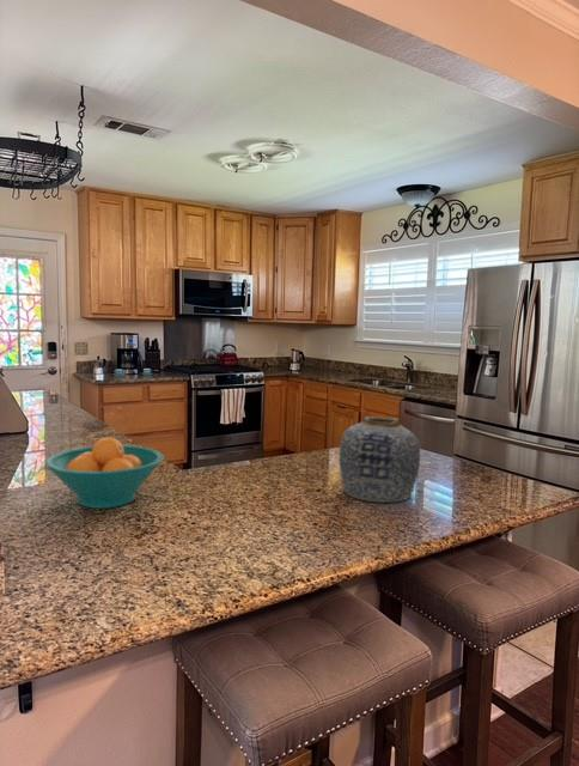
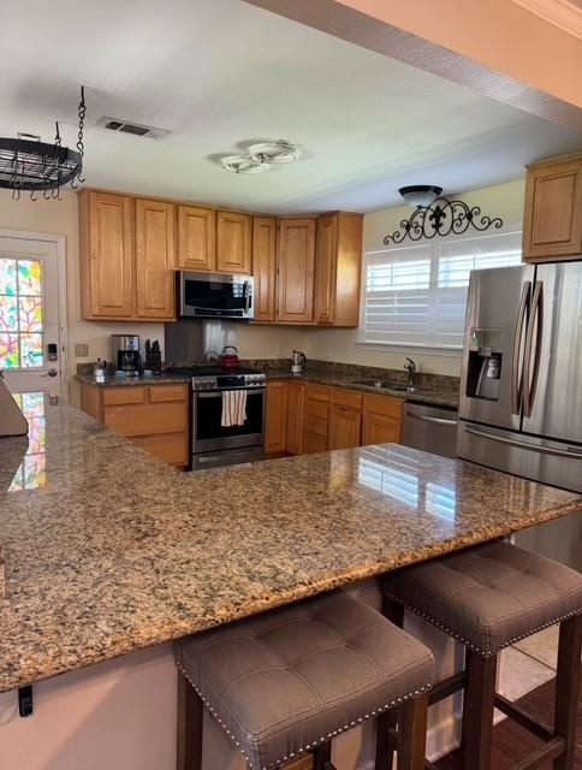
- fruit bowl (106, 469)
- vase (378, 456)
